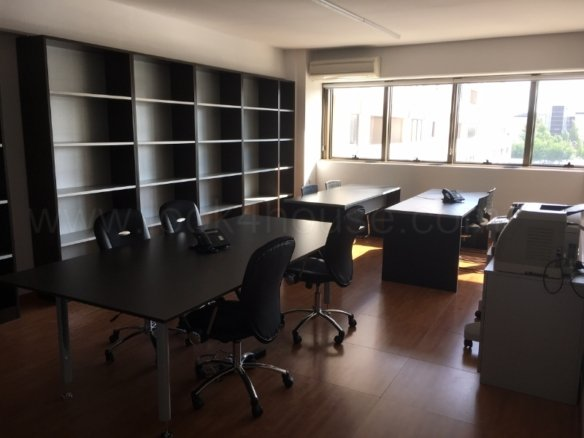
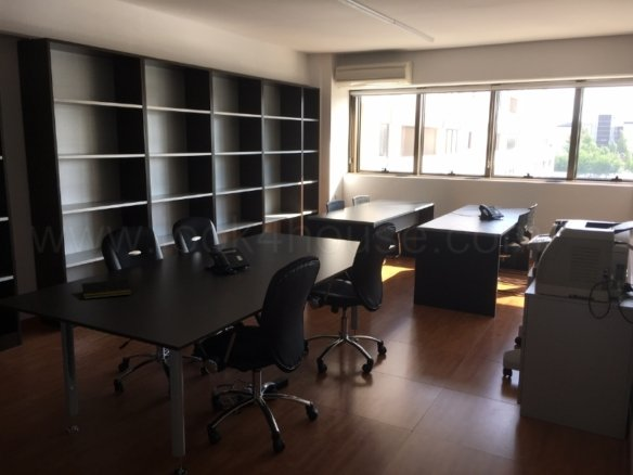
+ notepad (106, 288)
